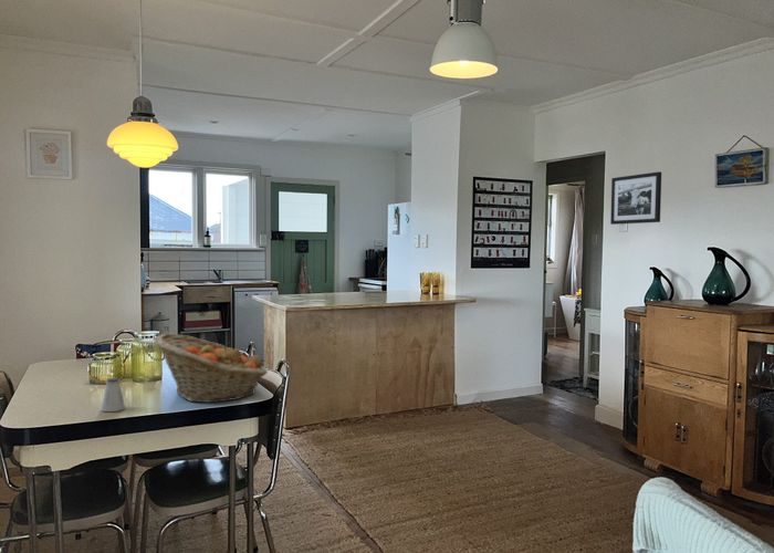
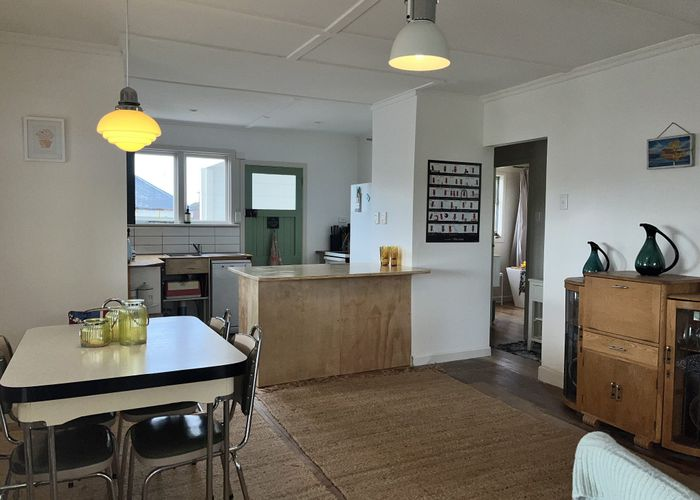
- saltshaker (113, 394)
- picture frame (635, 199)
- fruit basket (211, 363)
